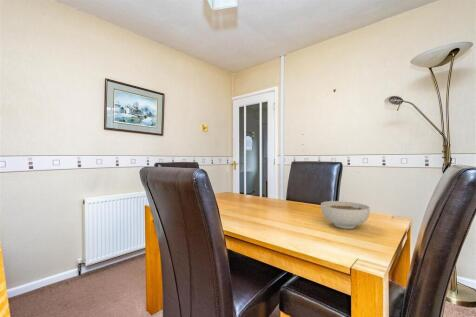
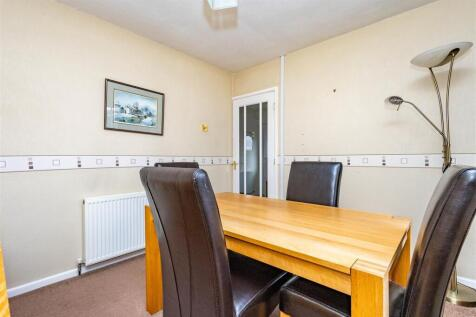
- bowl (344, 215)
